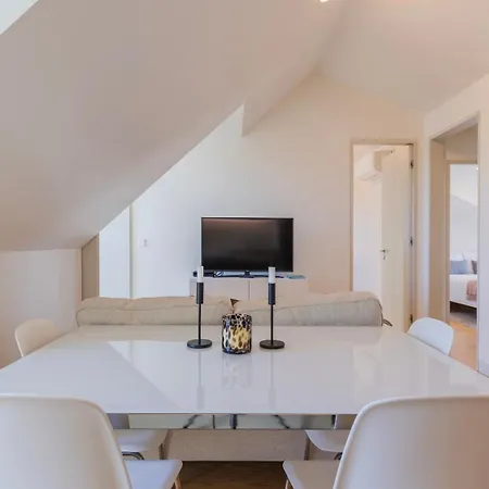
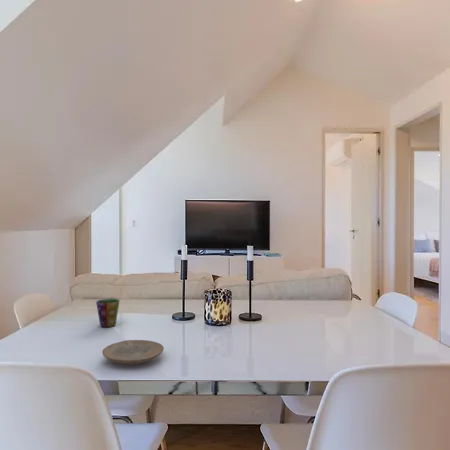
+ cup (106, 313)
+ plate (133, 353)
